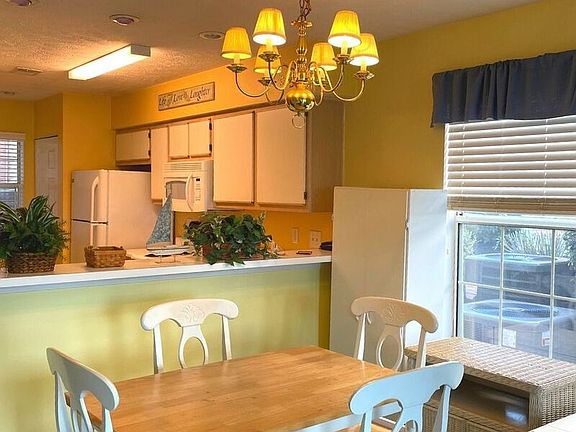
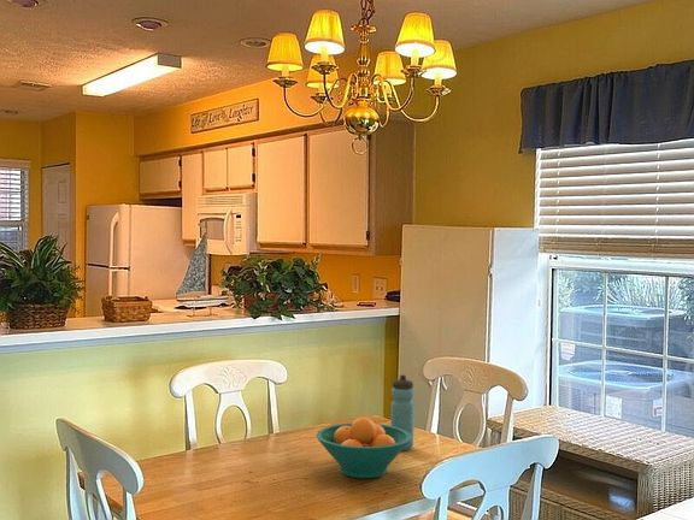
+ water bottle (402, 410)
+ fruit bowl (363, 444)
